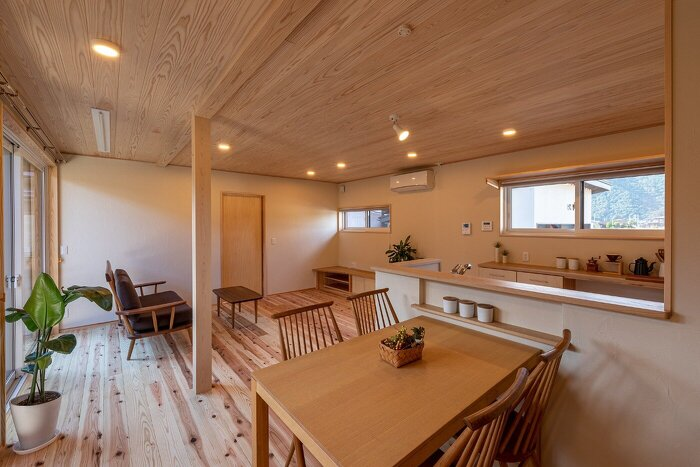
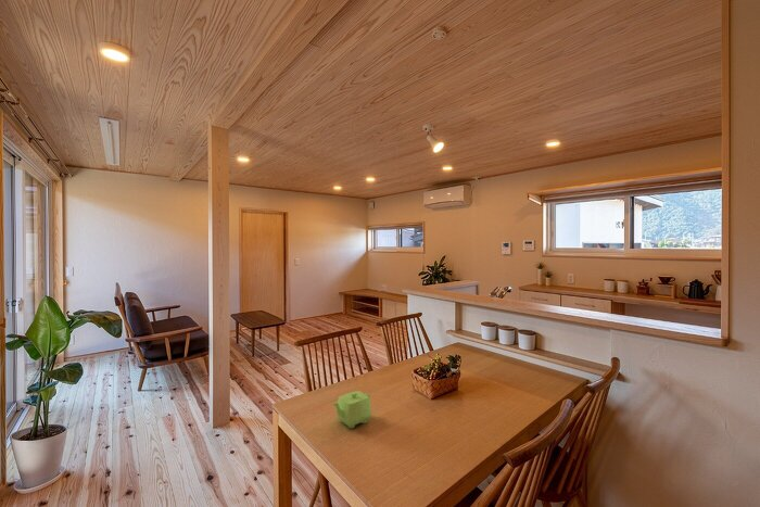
+ teapot (351, 407)
